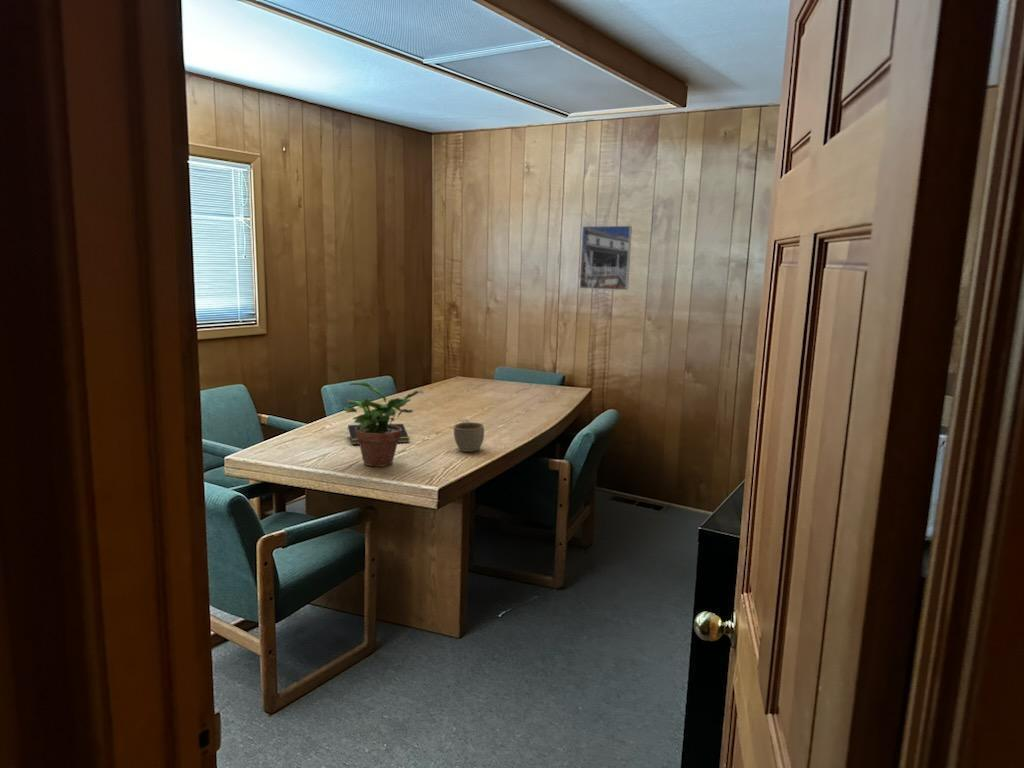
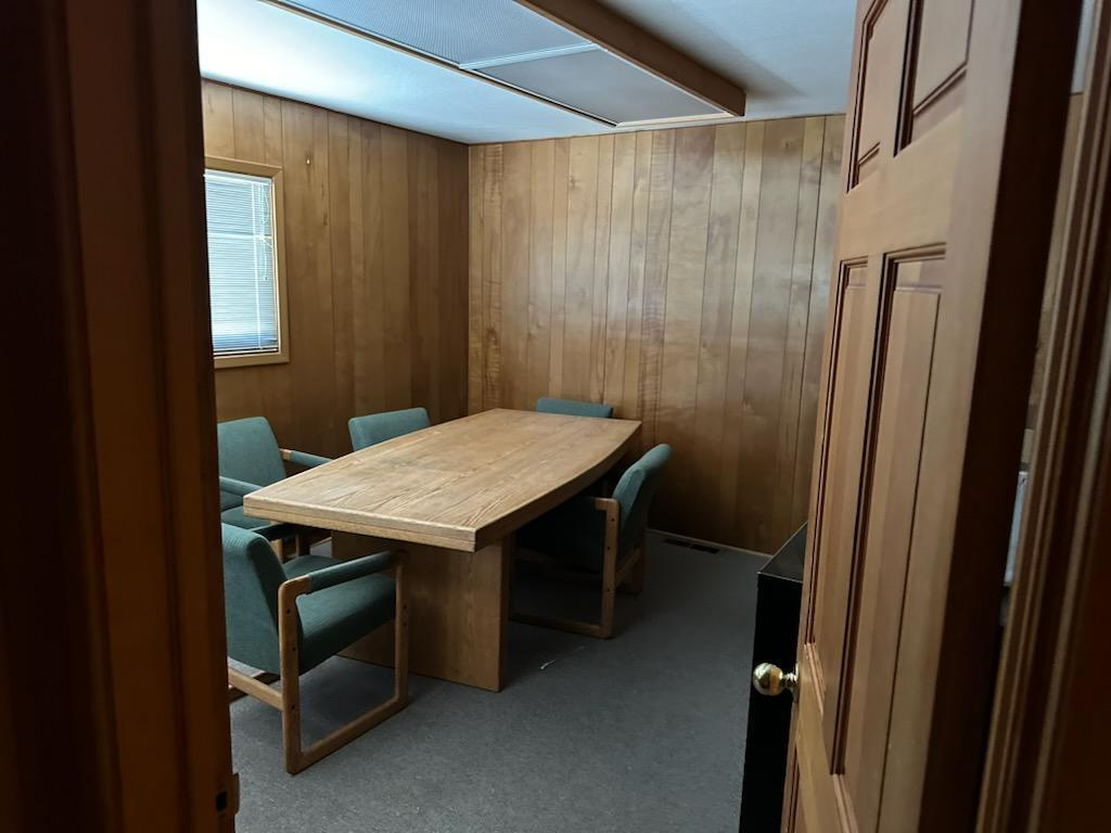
- potted plant (386, 422)
- notepad (388, 424)
- cup (468, 435)
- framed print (605, 257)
